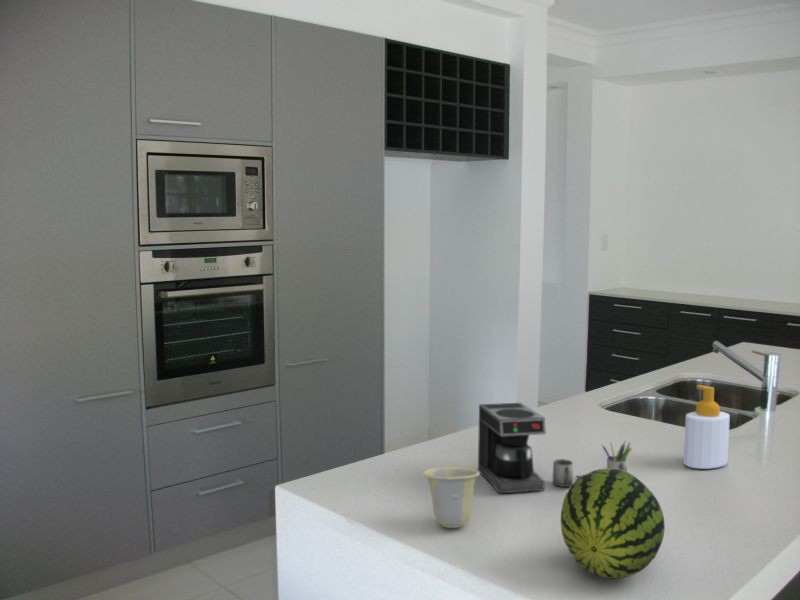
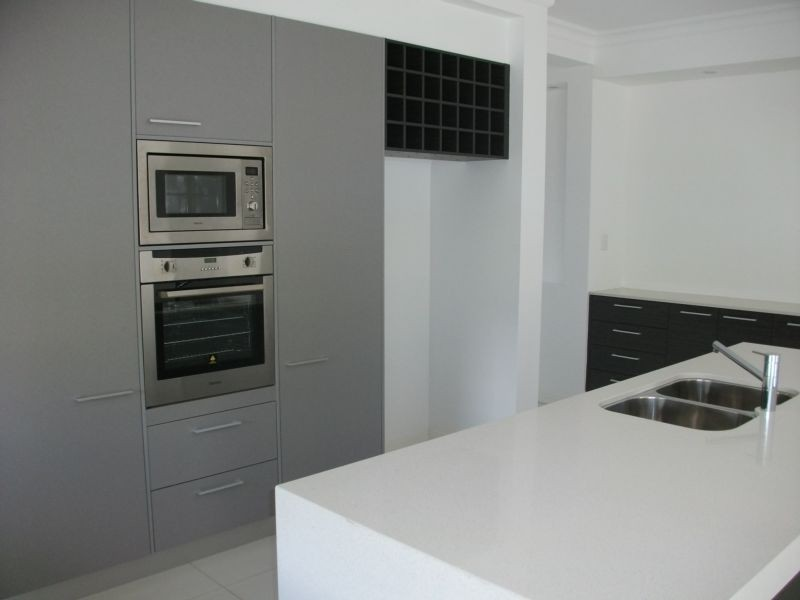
- fruit (612, 521)
- coffee maker (557, 459)
- soap bottle (707, 425)
- cup (450, 496)
